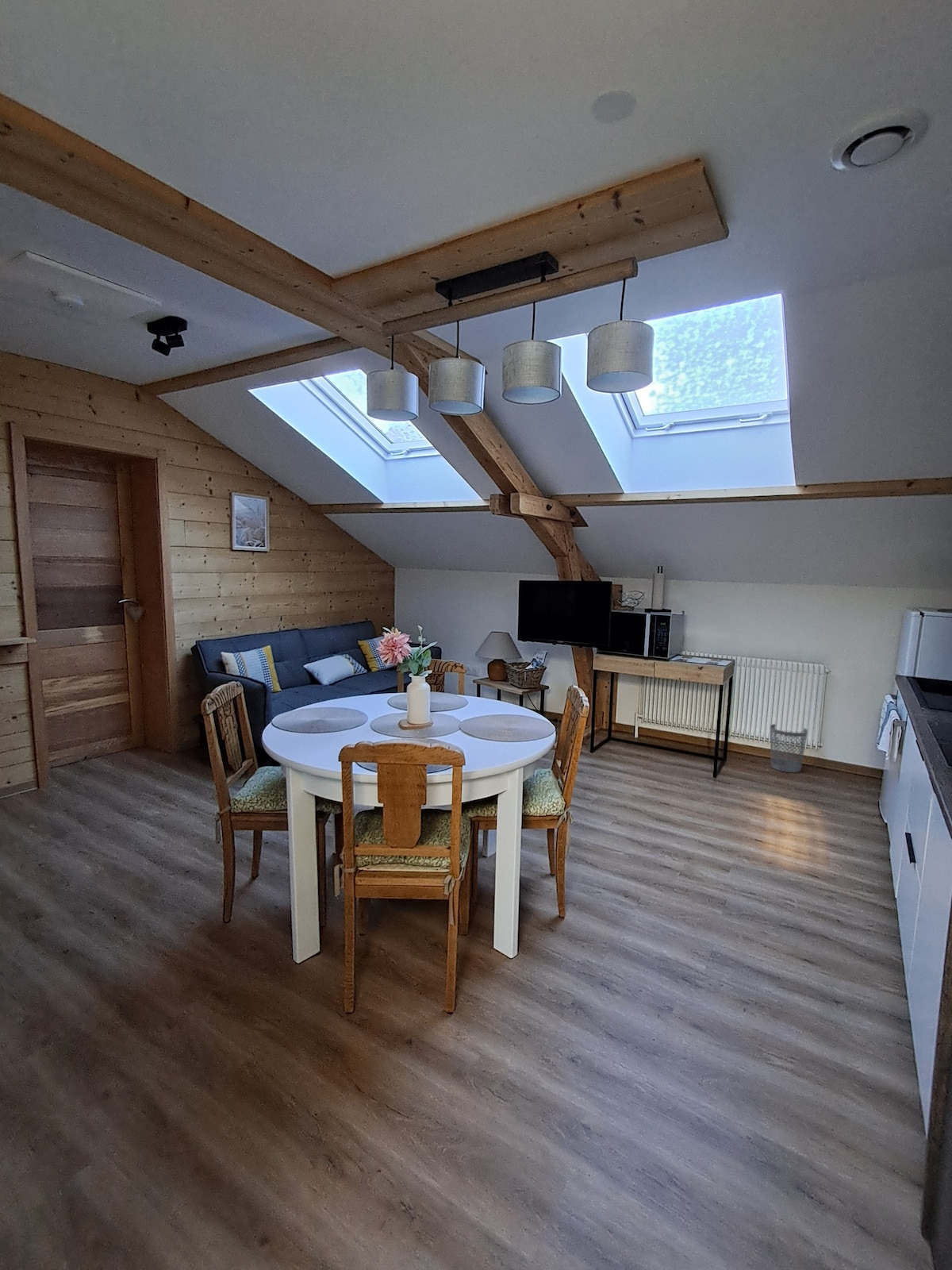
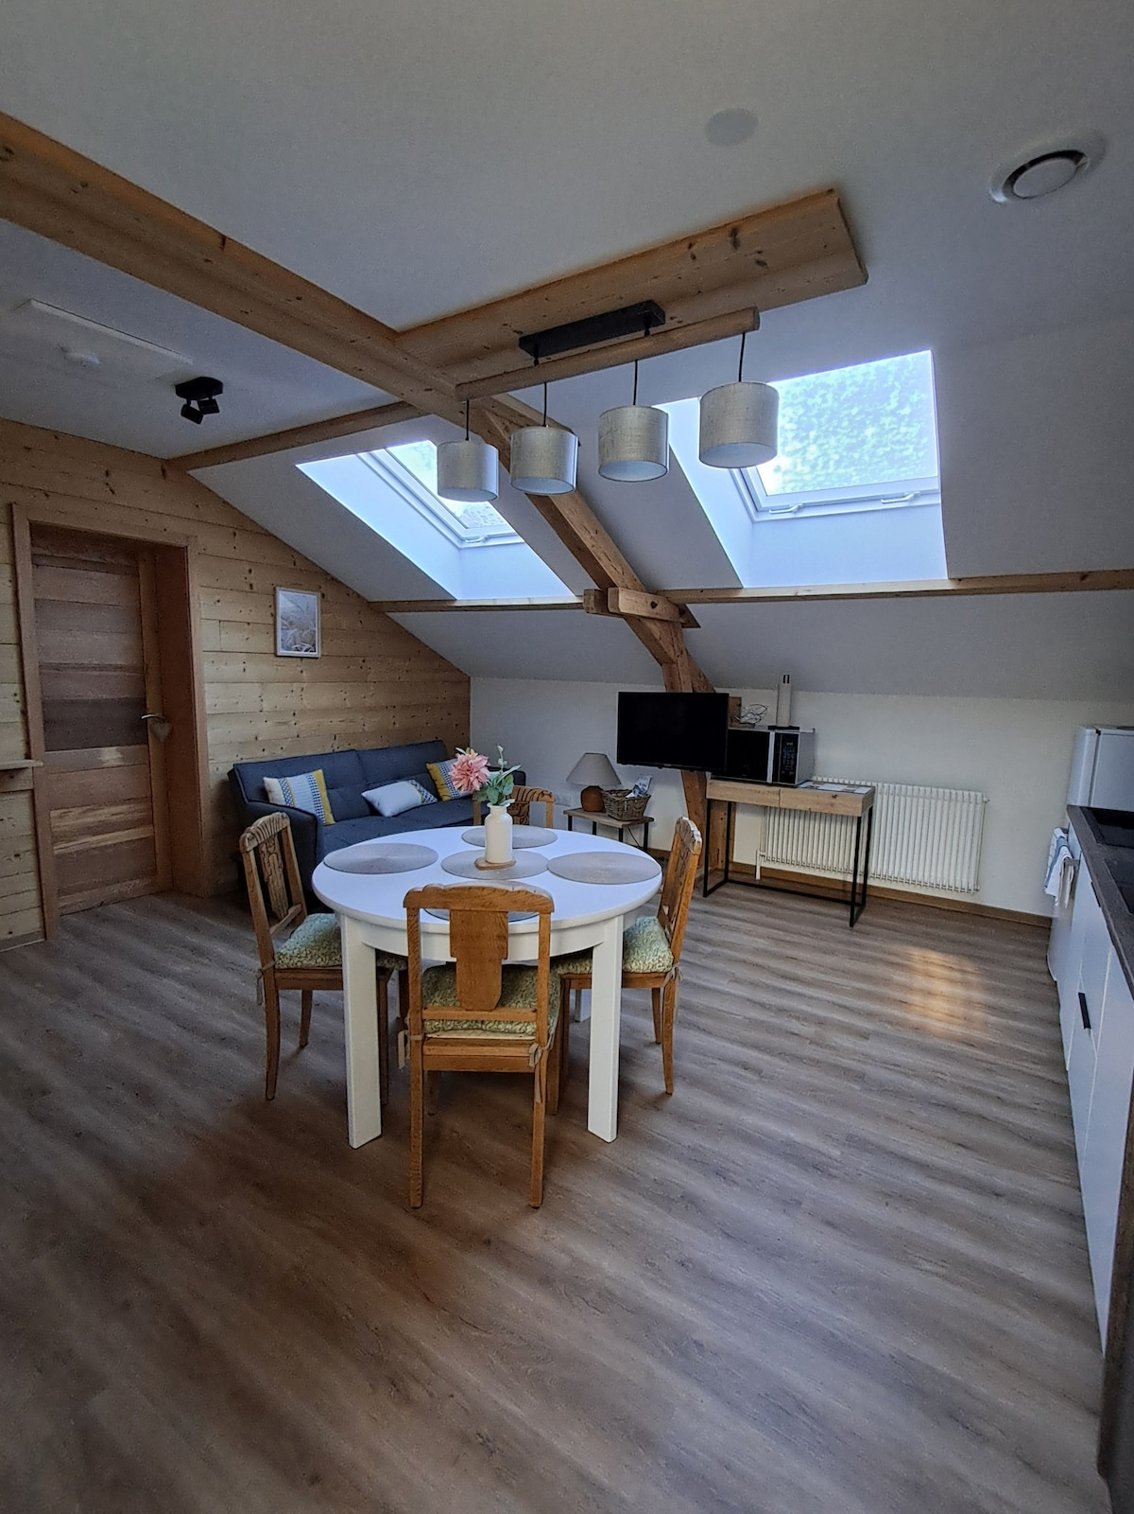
- wastebasket (786, 748)
